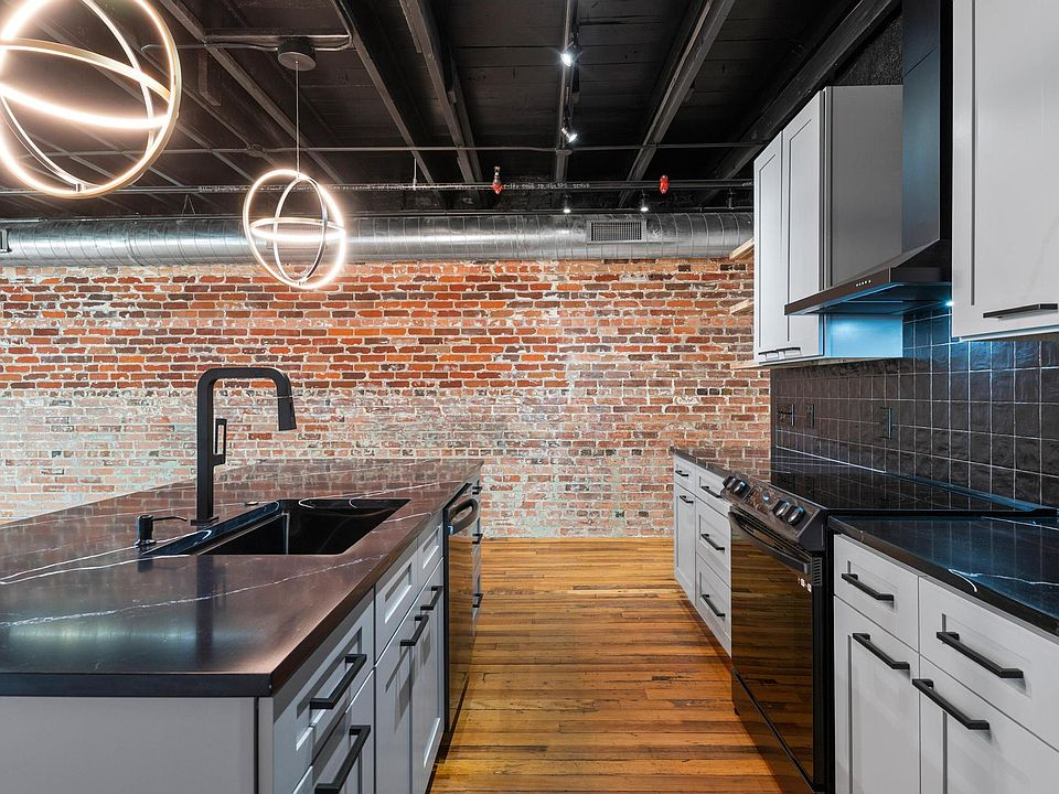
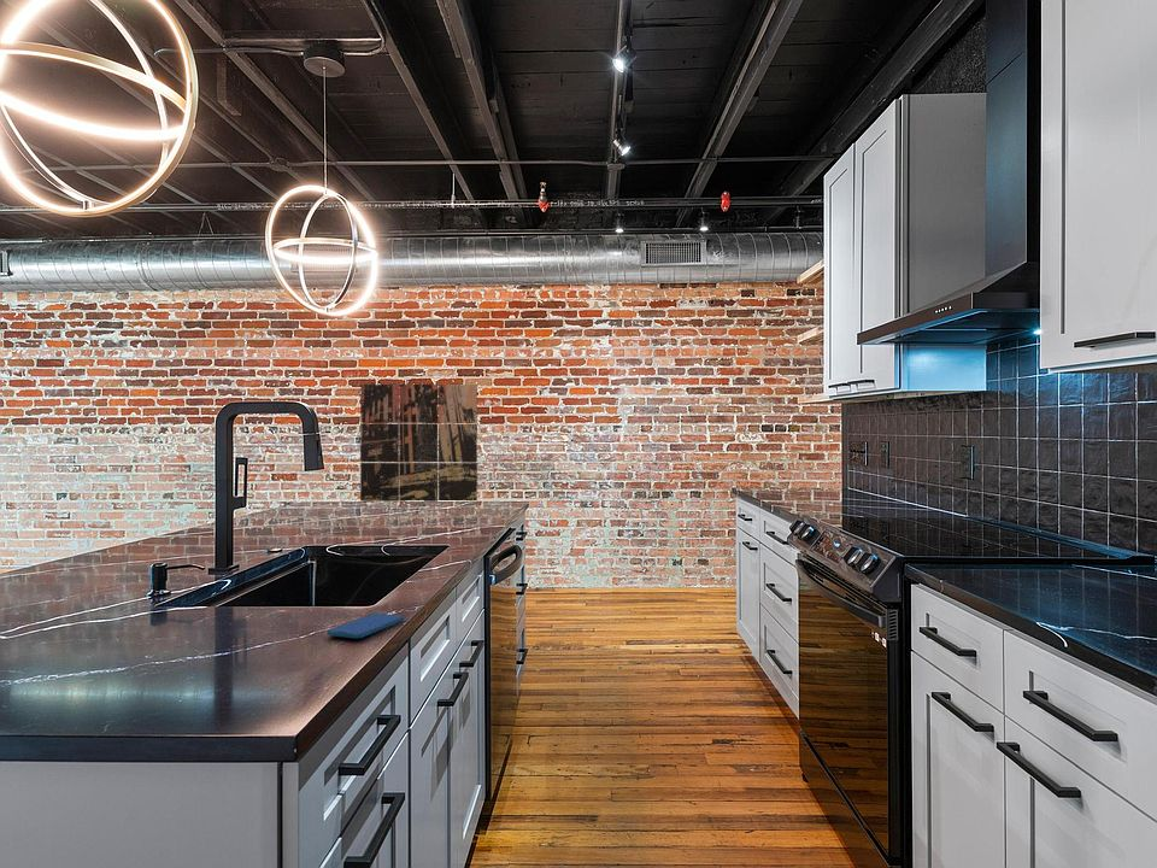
+ smartphone (366, 624)
+ wall art (418, 442)
